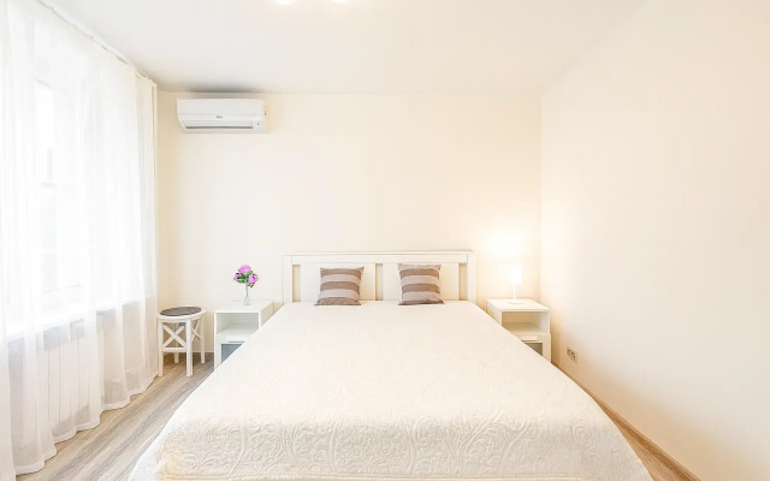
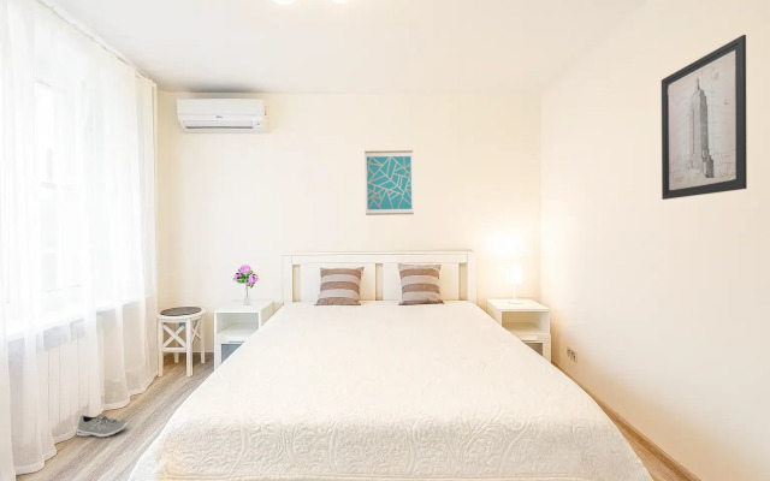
+ wall art (698, 127)
+ wall art (389, 183)
+ sneaker (101, 423)
